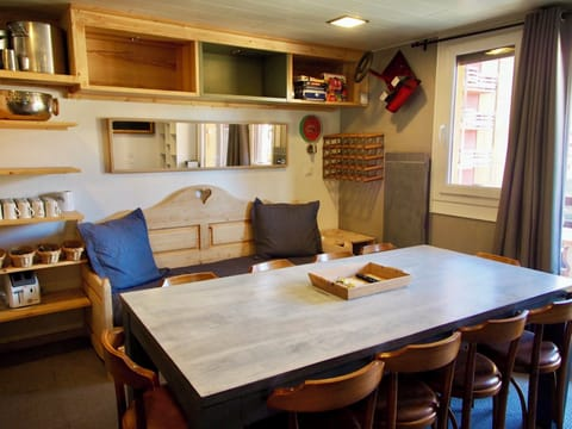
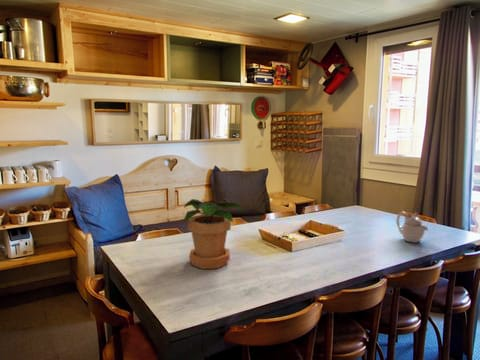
+ potted plant (211, 229)
+ teapot (411, 226)
